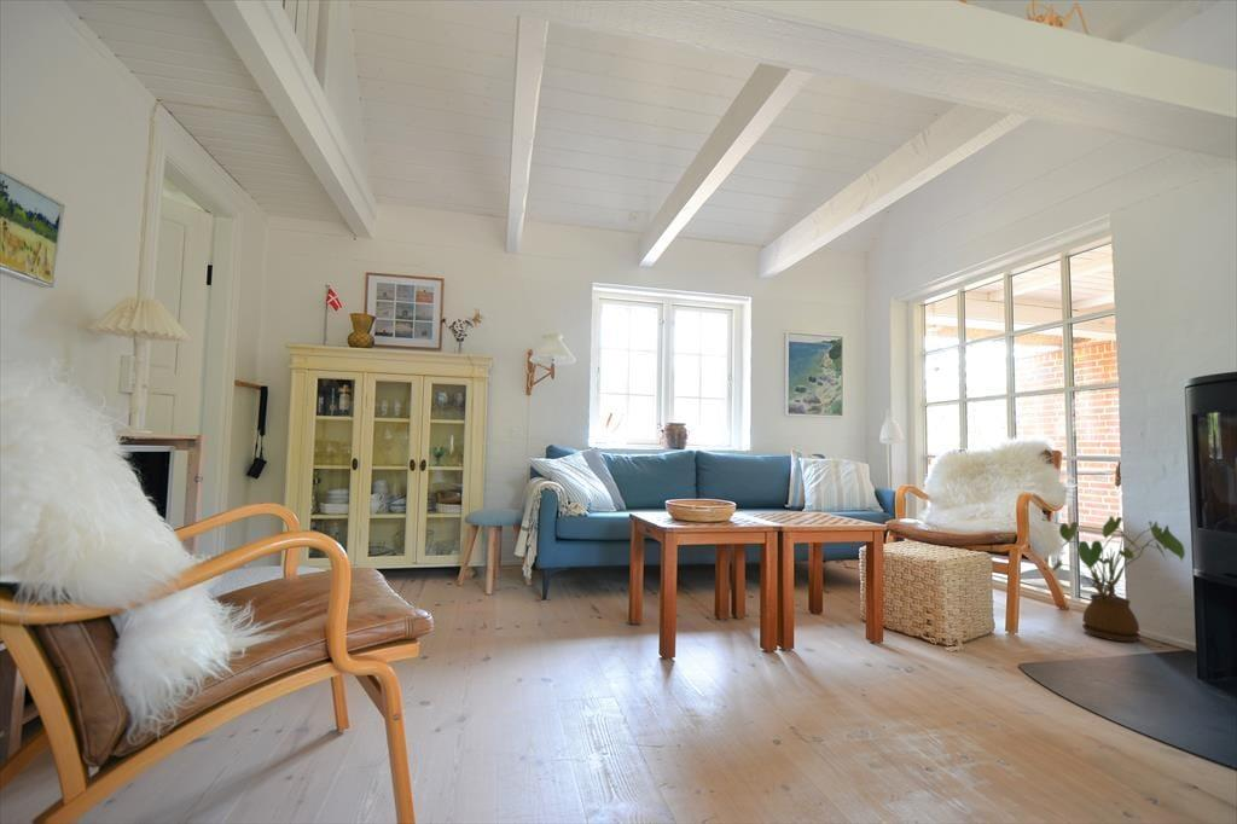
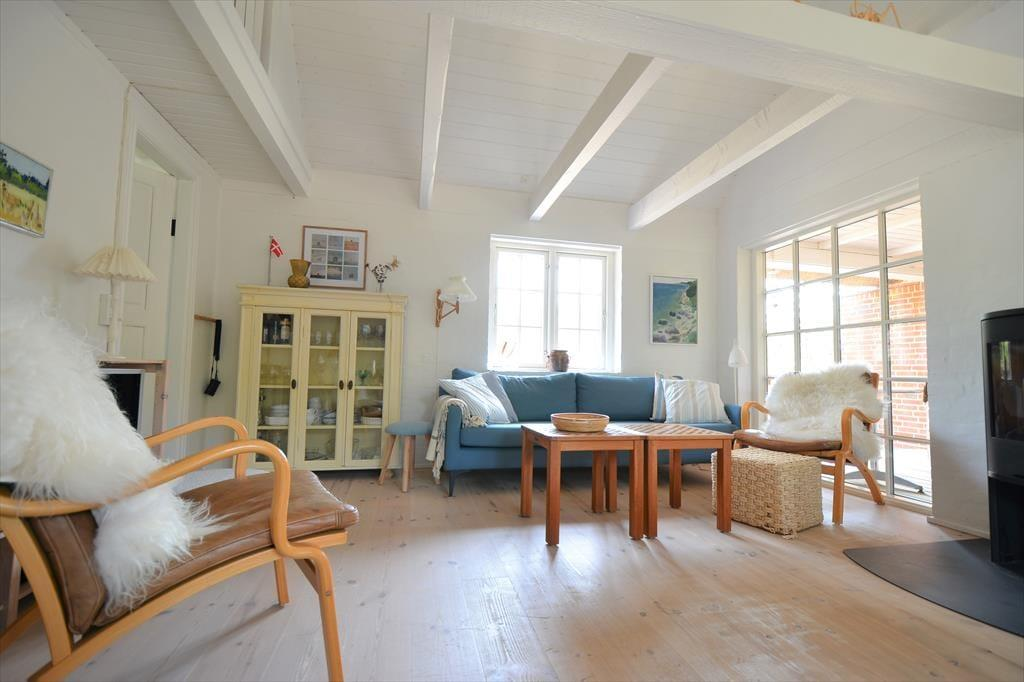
- house plant (1111, 578)
